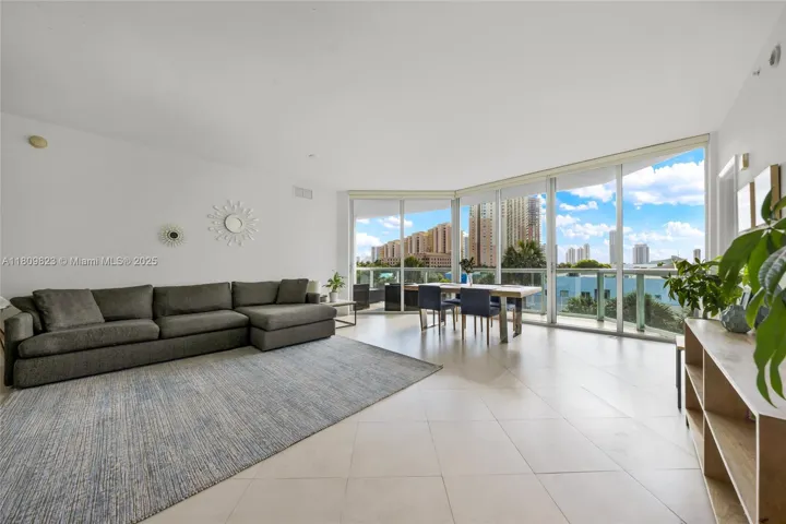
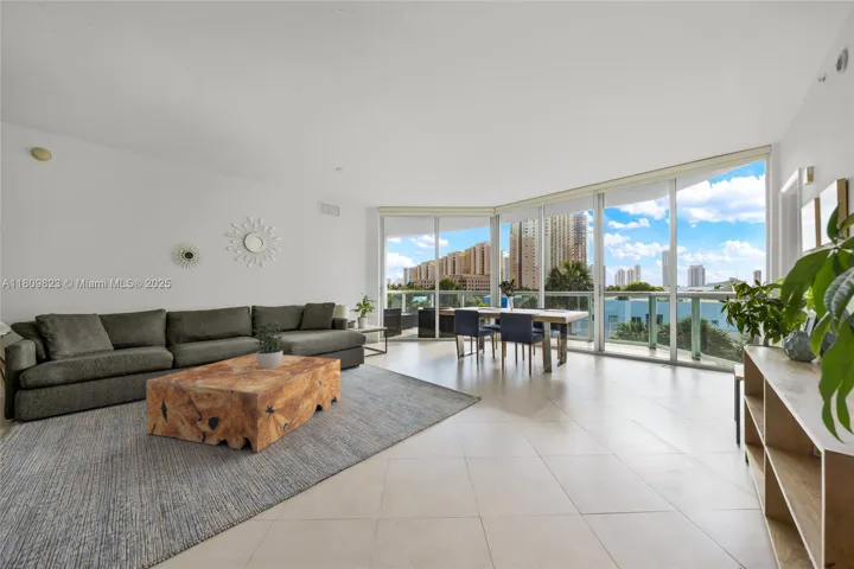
+ coffee table (255, 391)
+ potted plant (268, 344)
